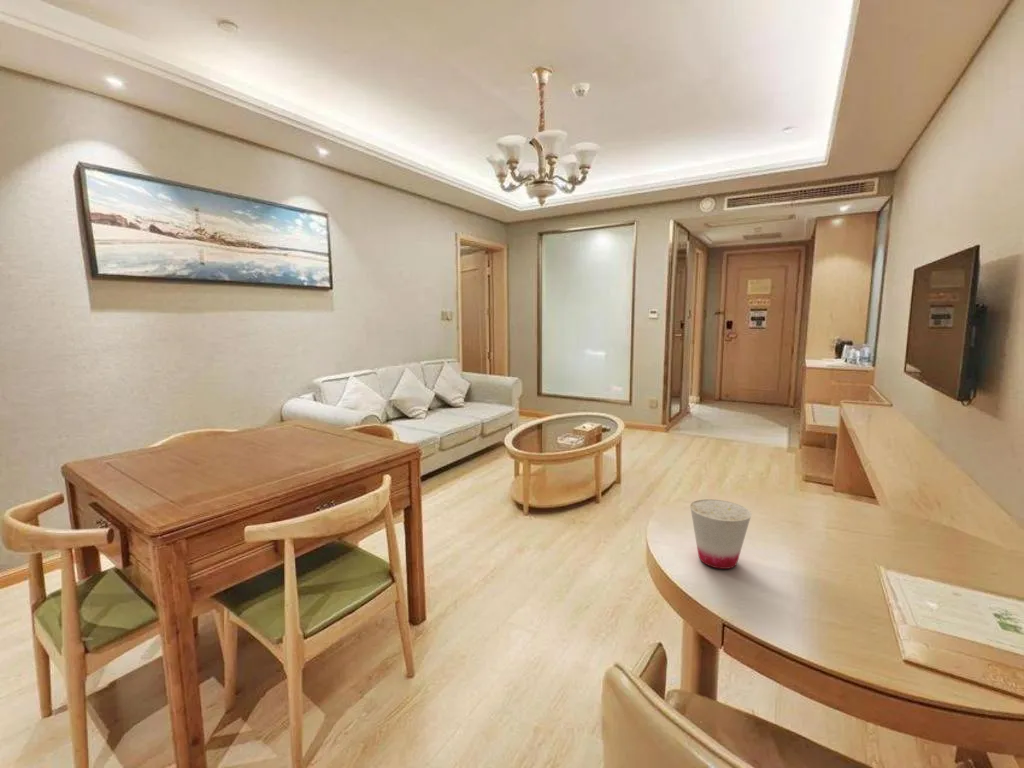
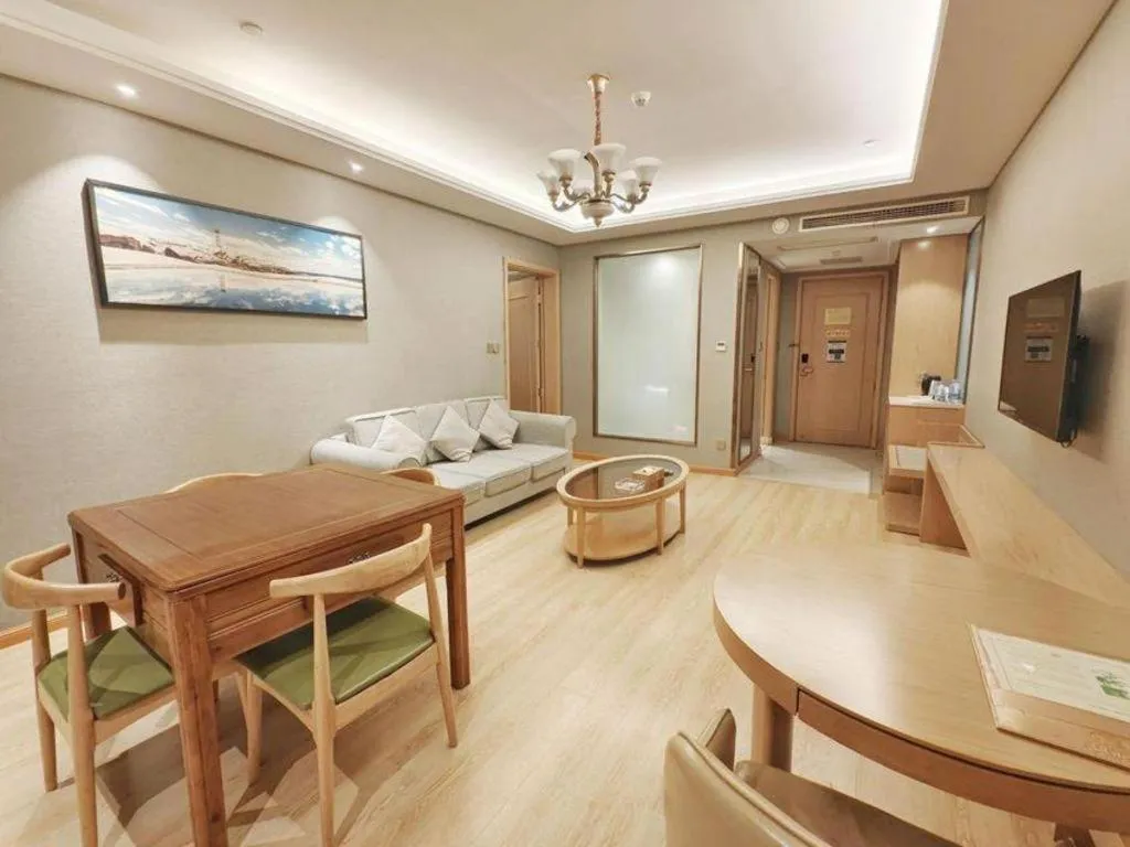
- cup (718, 535)
